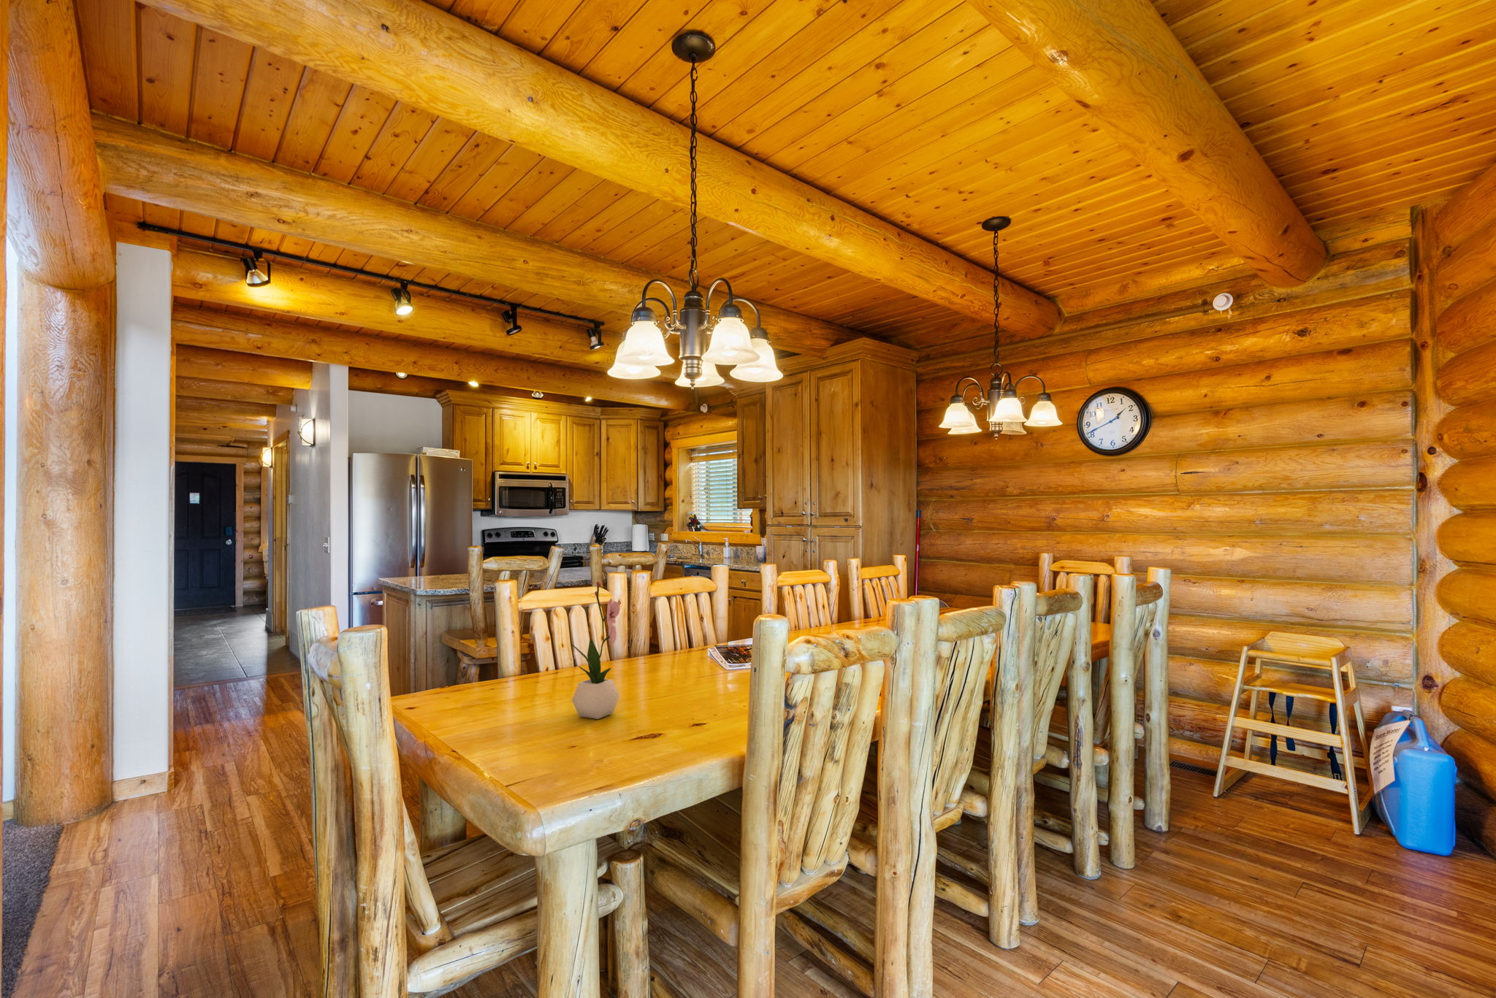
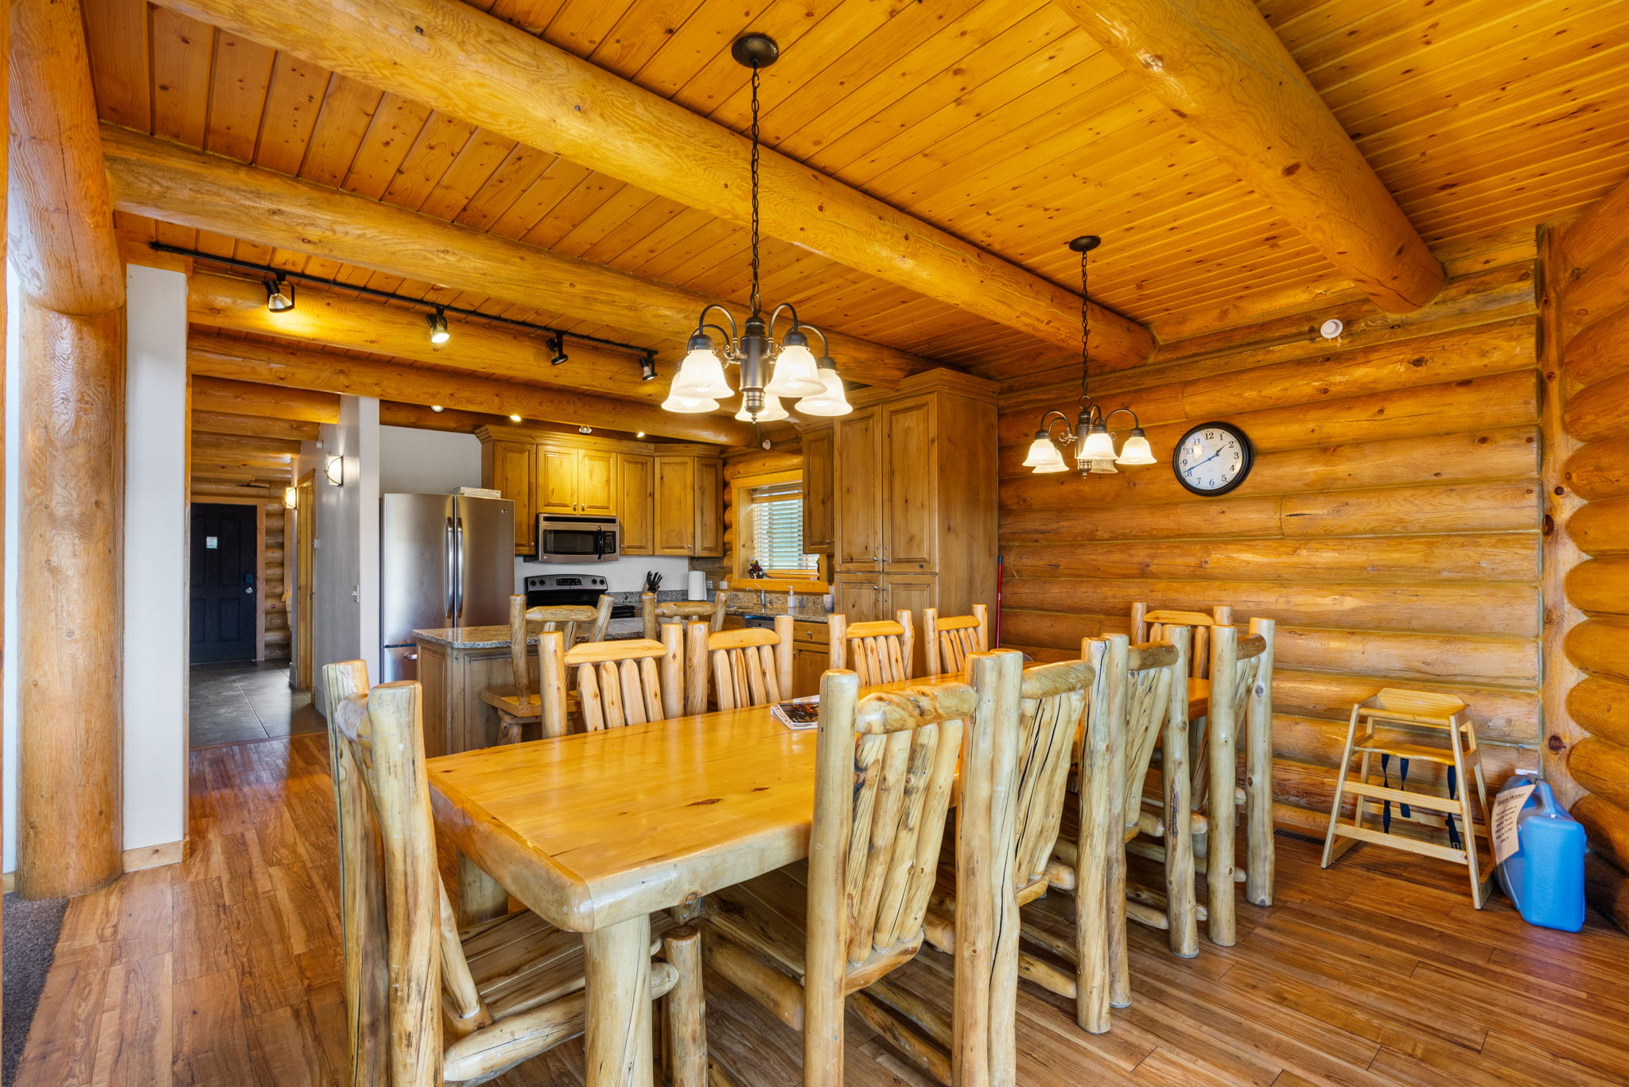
- flower arrangement (595, 647)
